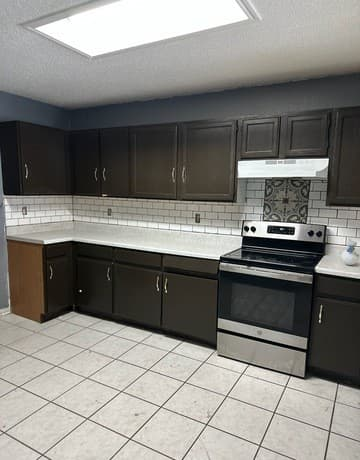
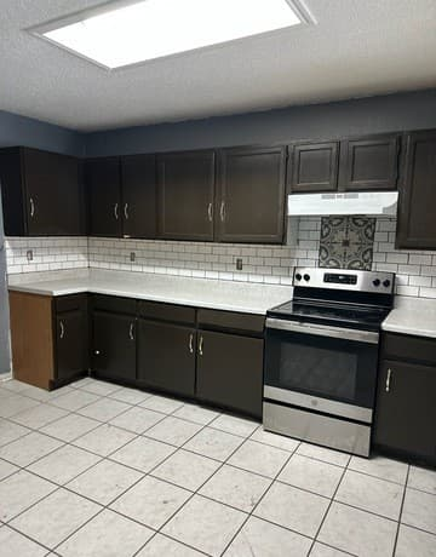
- toy figurine (350, 252)
